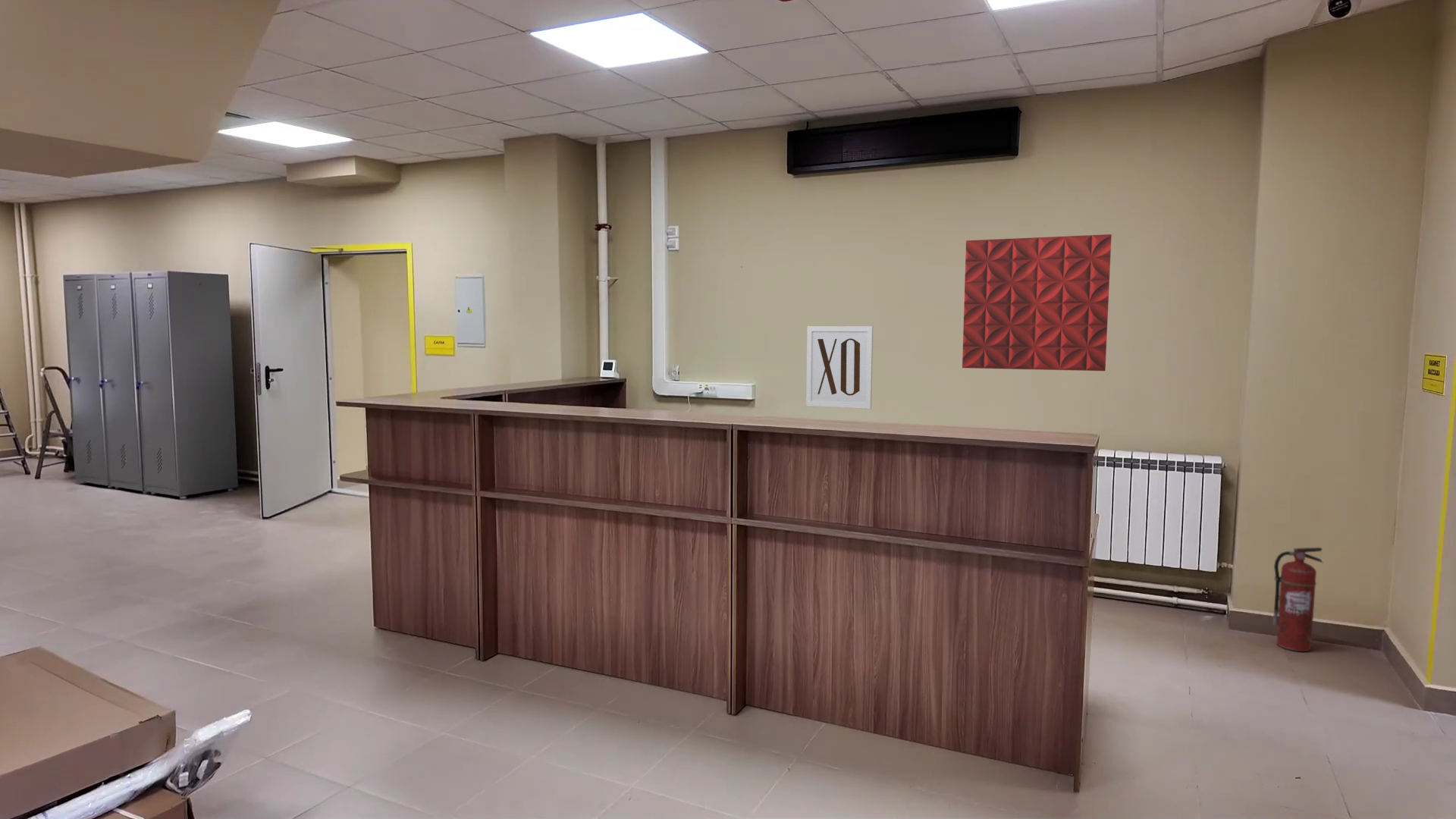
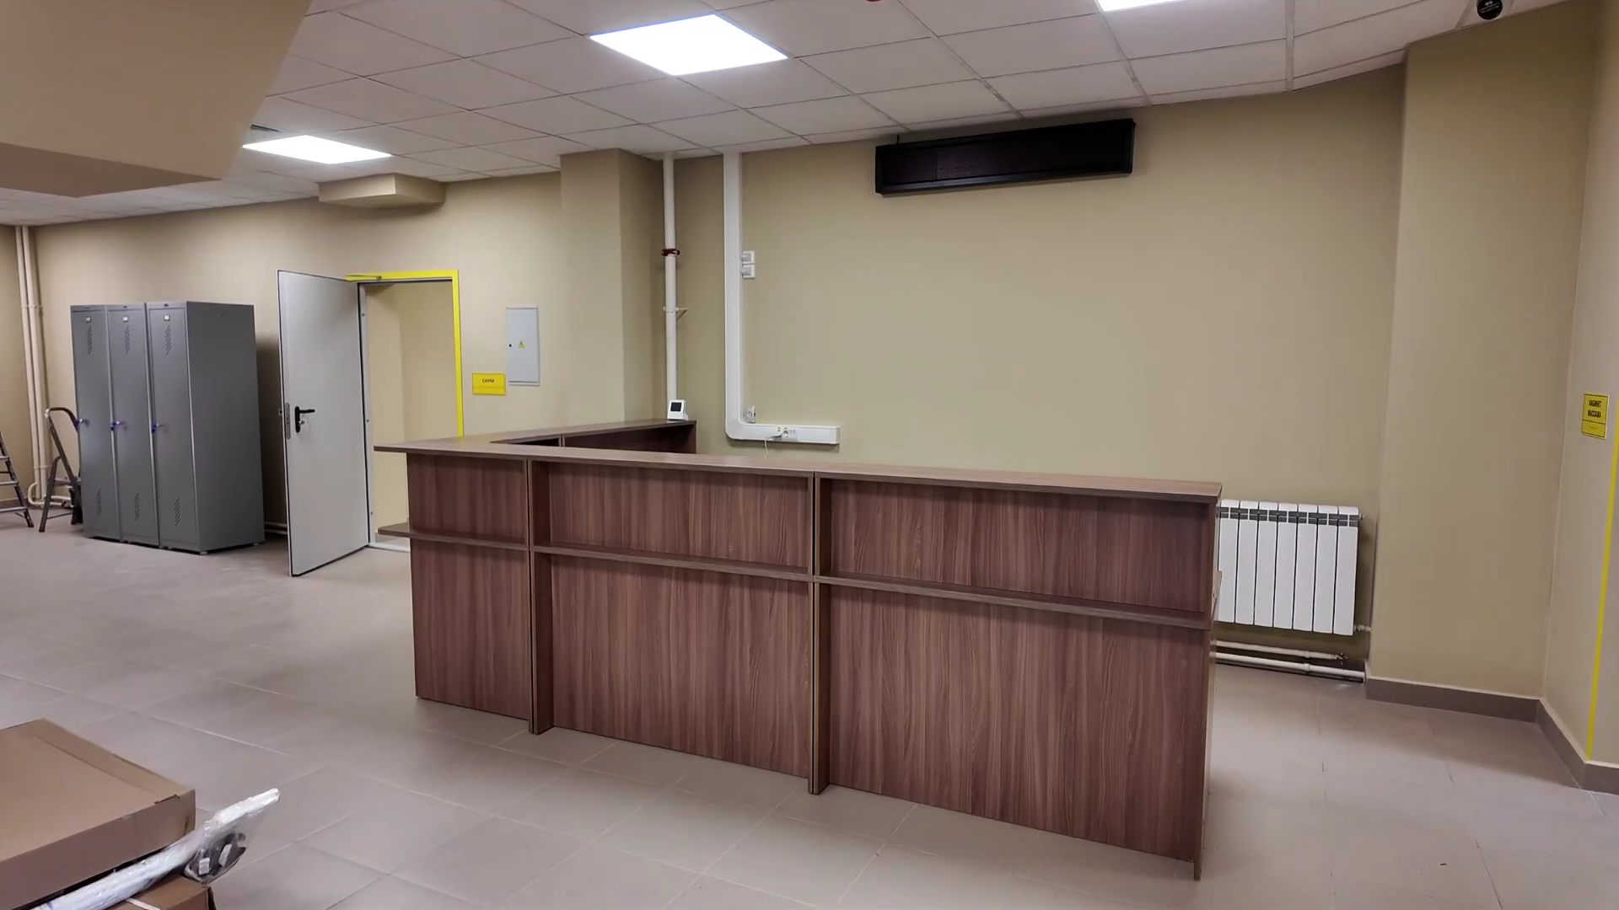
- fire extinguisher (1296, 596)
- wall panel (1034, 303)
- wall art (839, 367)
